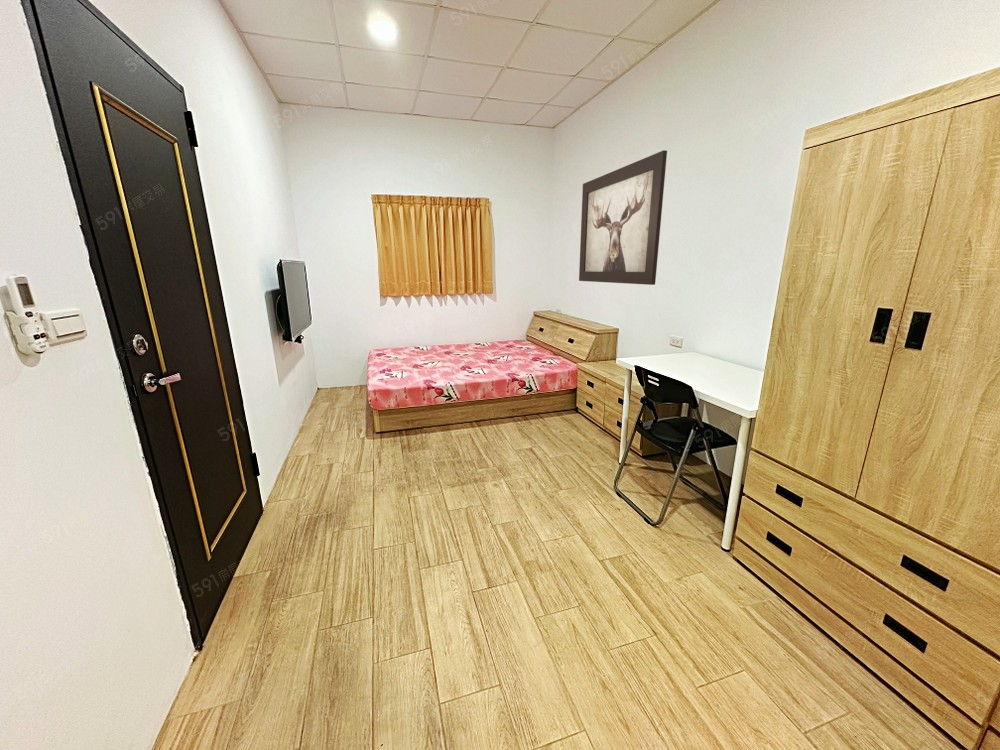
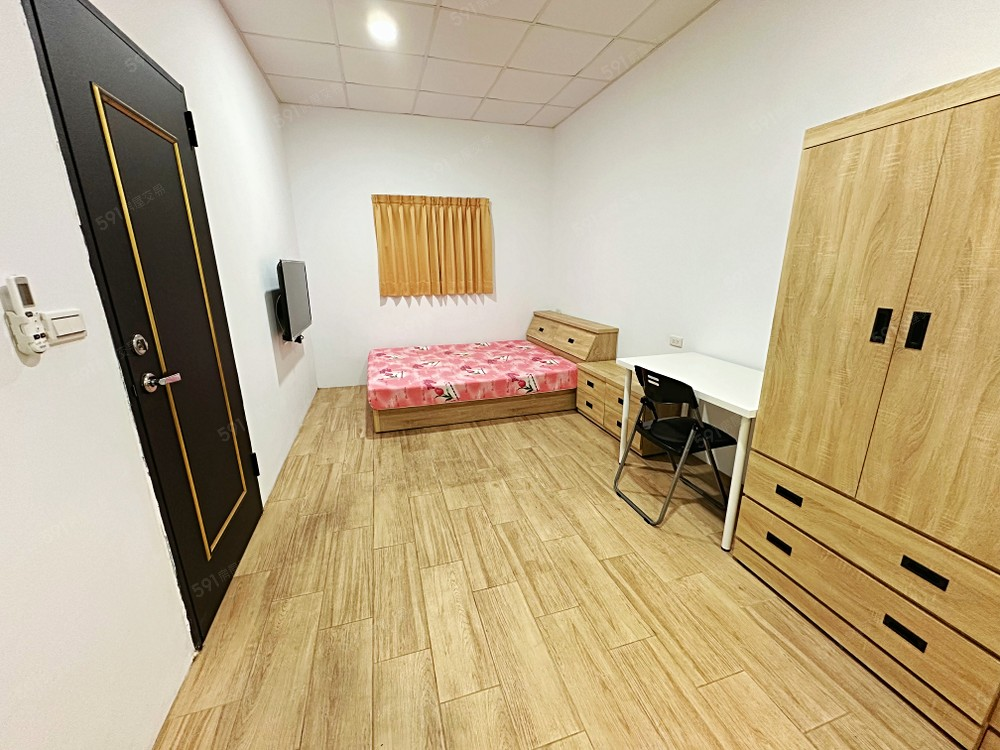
- wall art (614, 228)
